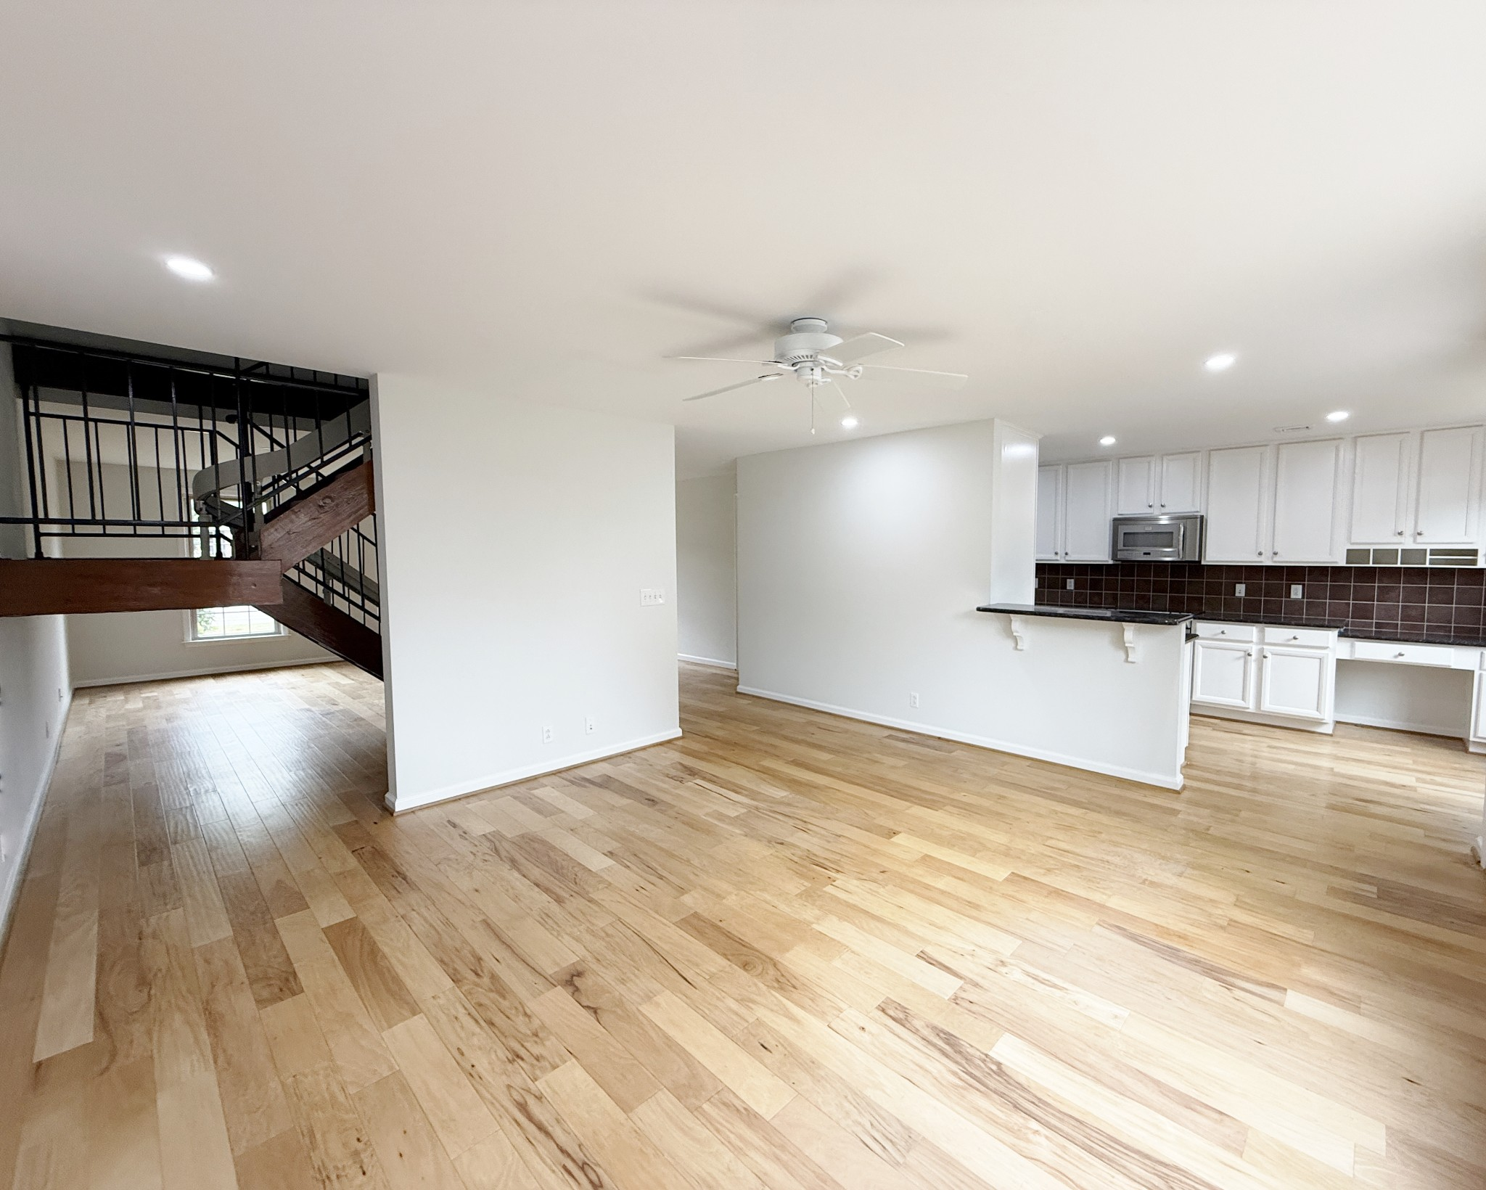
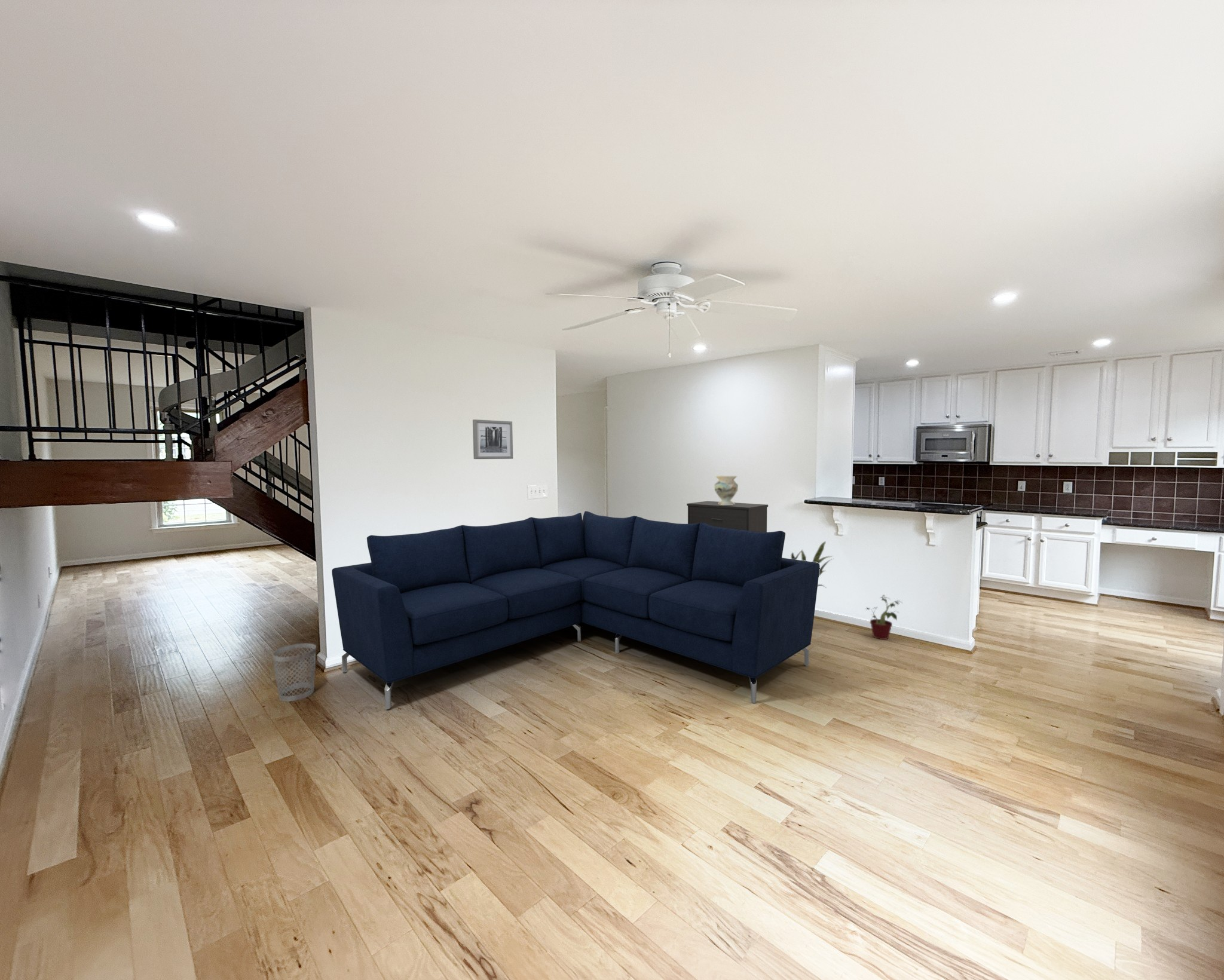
+ decorative vase (726, 490)
+ house plant (818, 586)
+ sofa (577, 601)
+ wall art (493, 439)
+ dresser (731, 528)
+ wastebasket (295, 672)
+ potted plant (885, 615)
